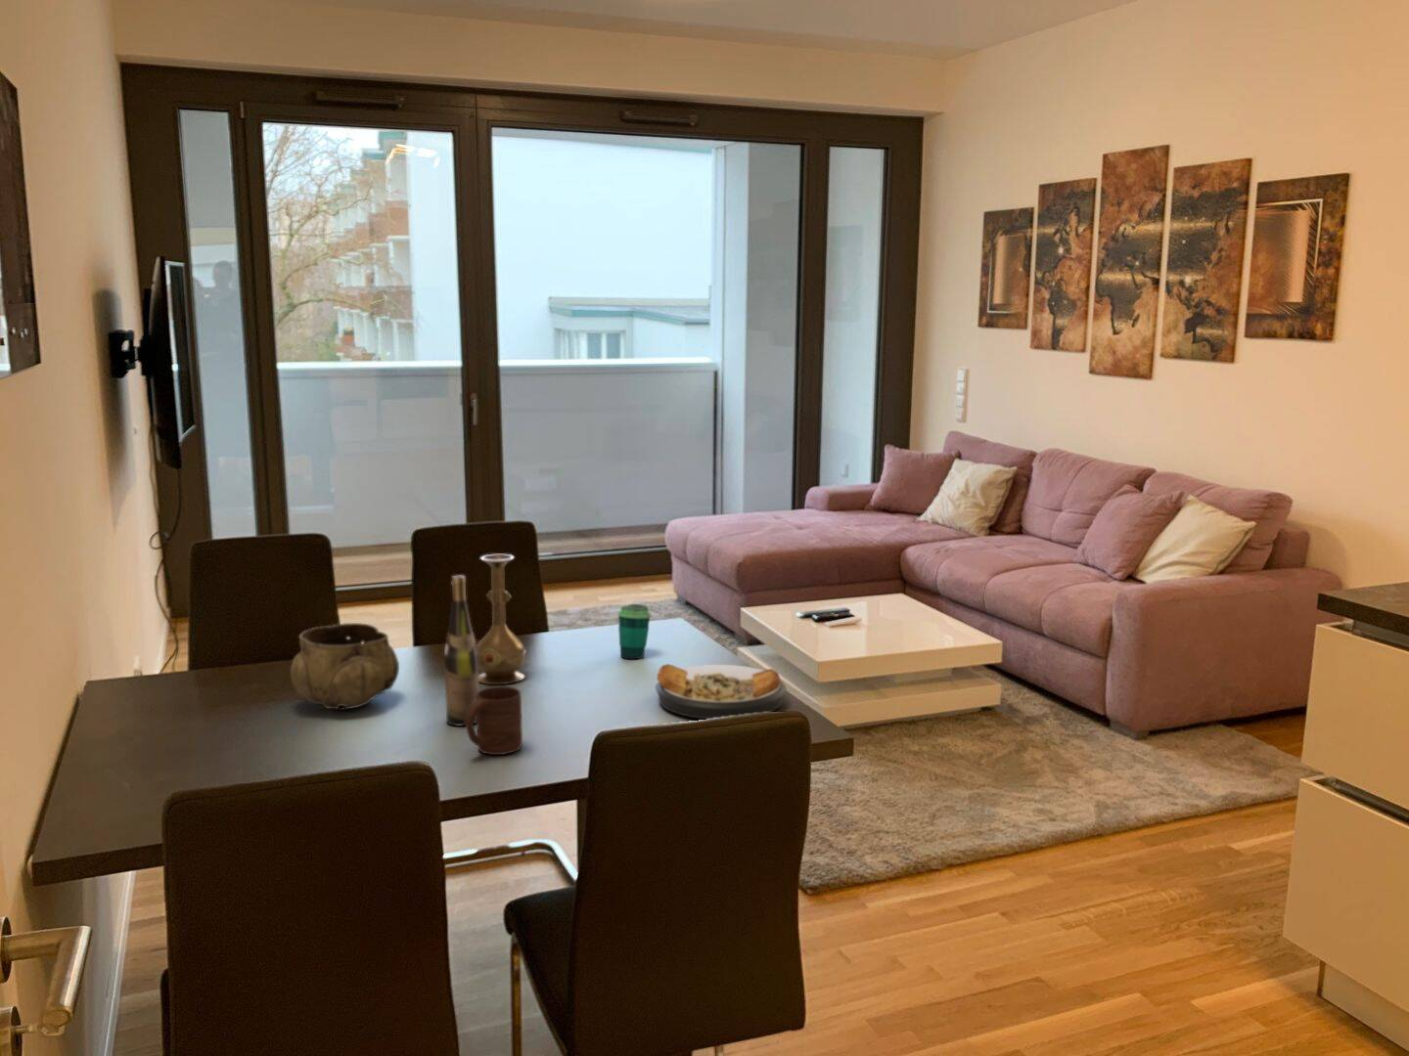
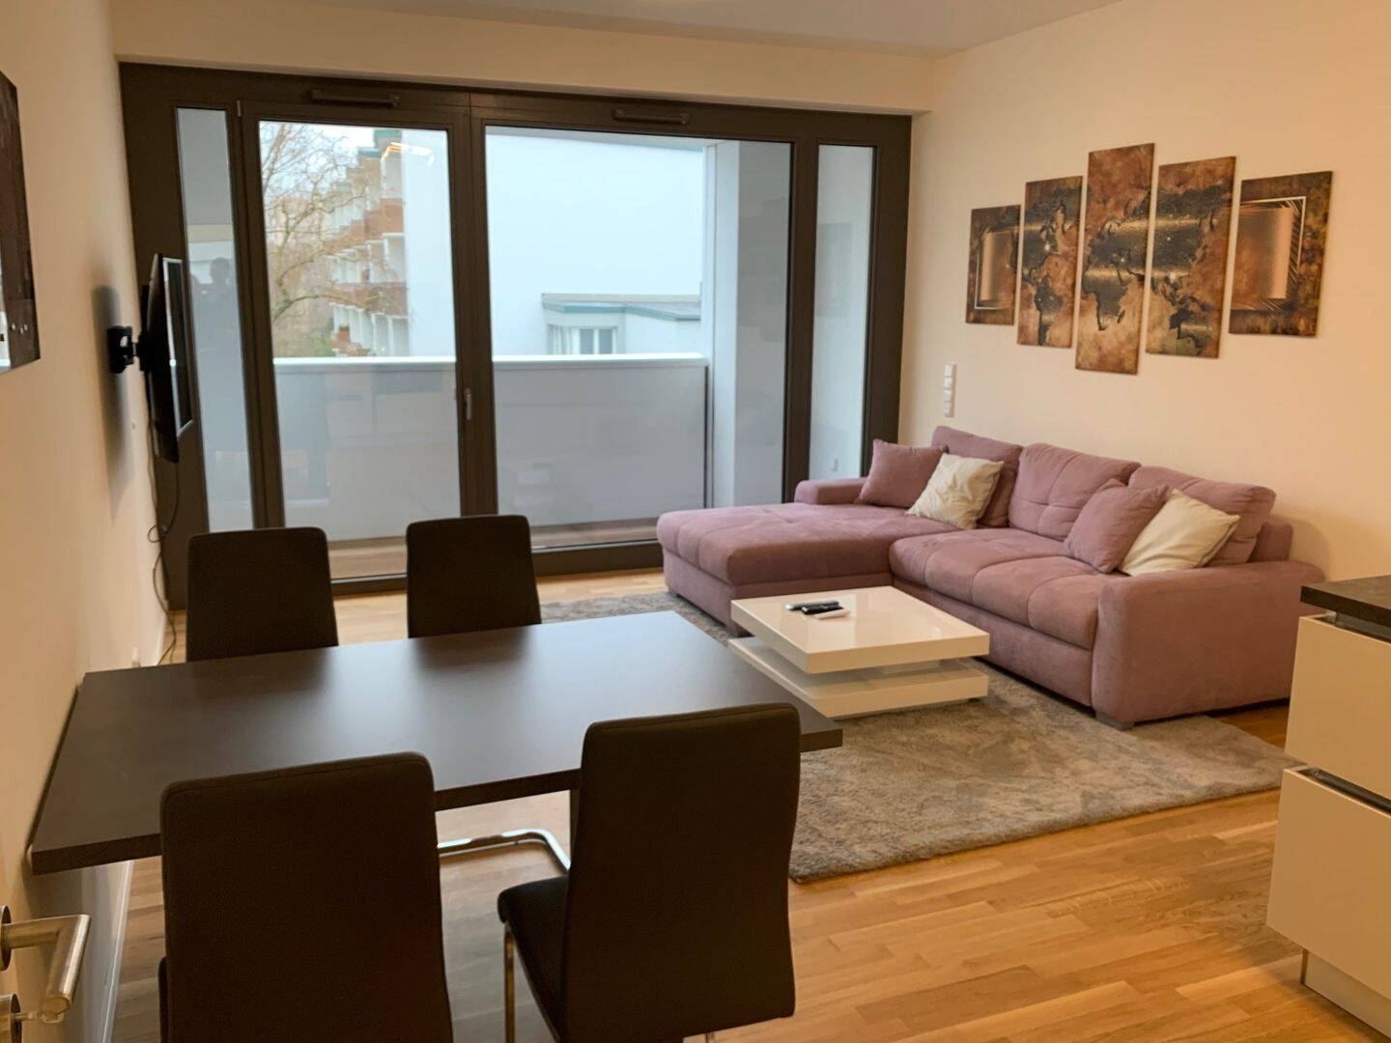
- cup (495, 722)
- vase (498, 617)
- plate (720, 686)
- cup (635, 631)
- decorative bowl (344, 668)
- wine bottle (460, 649)
